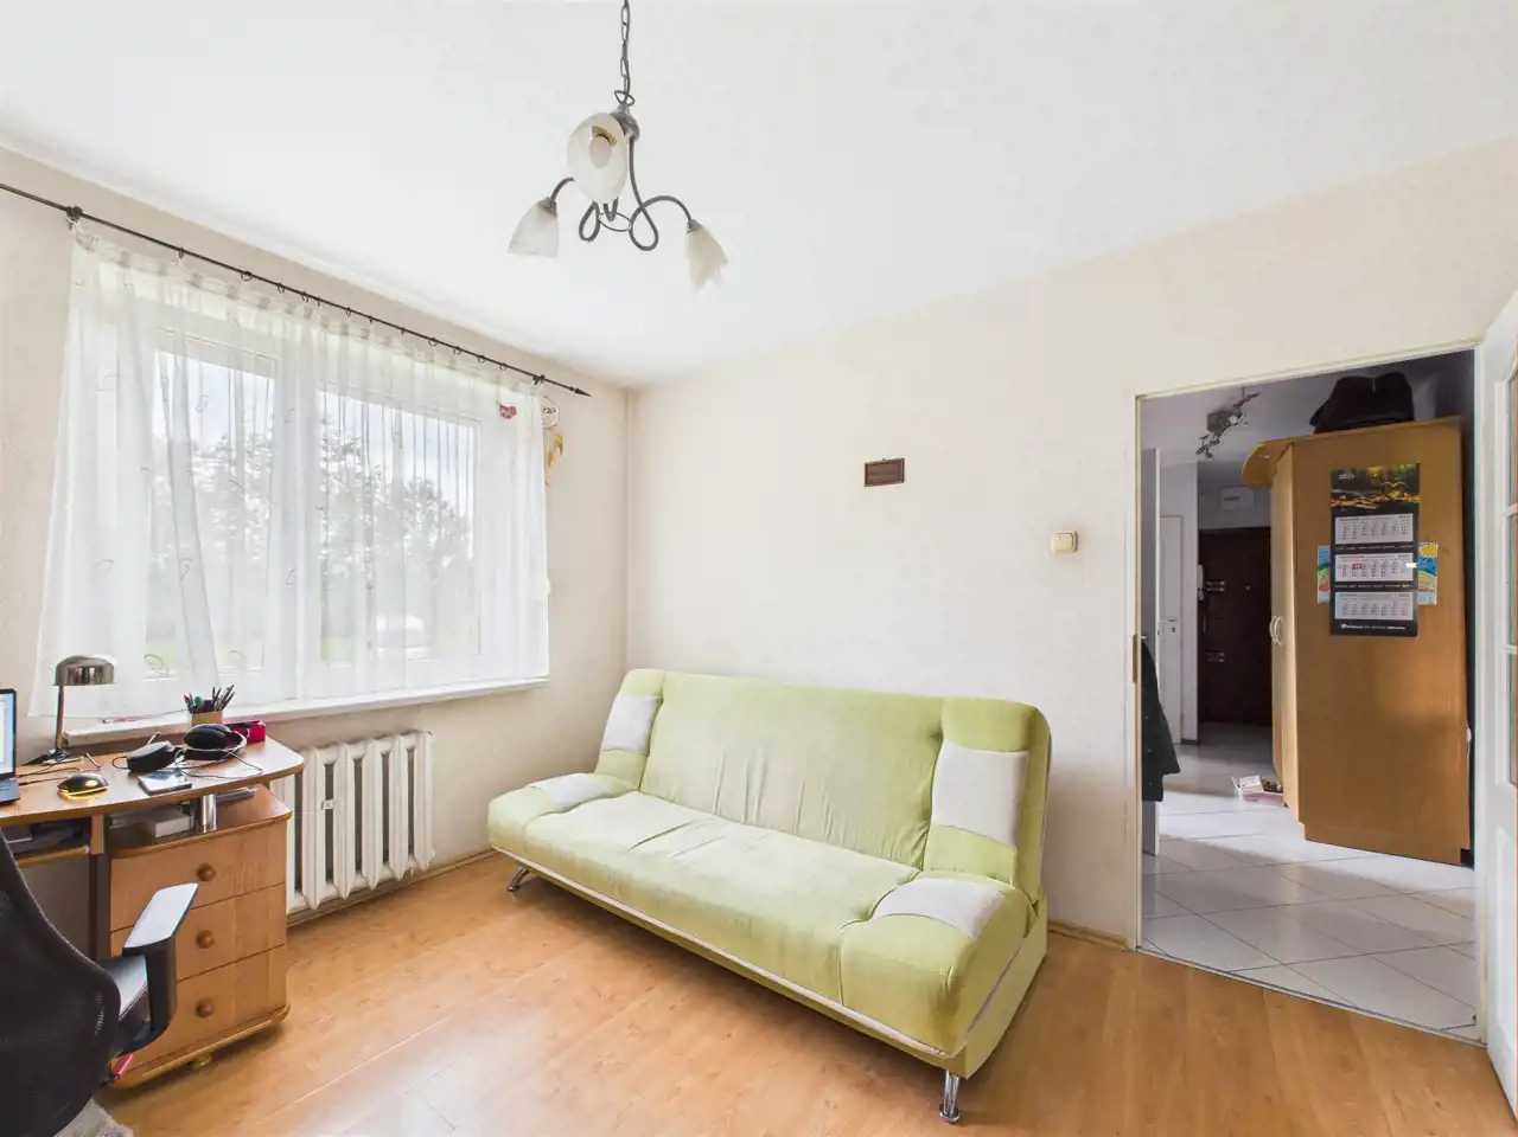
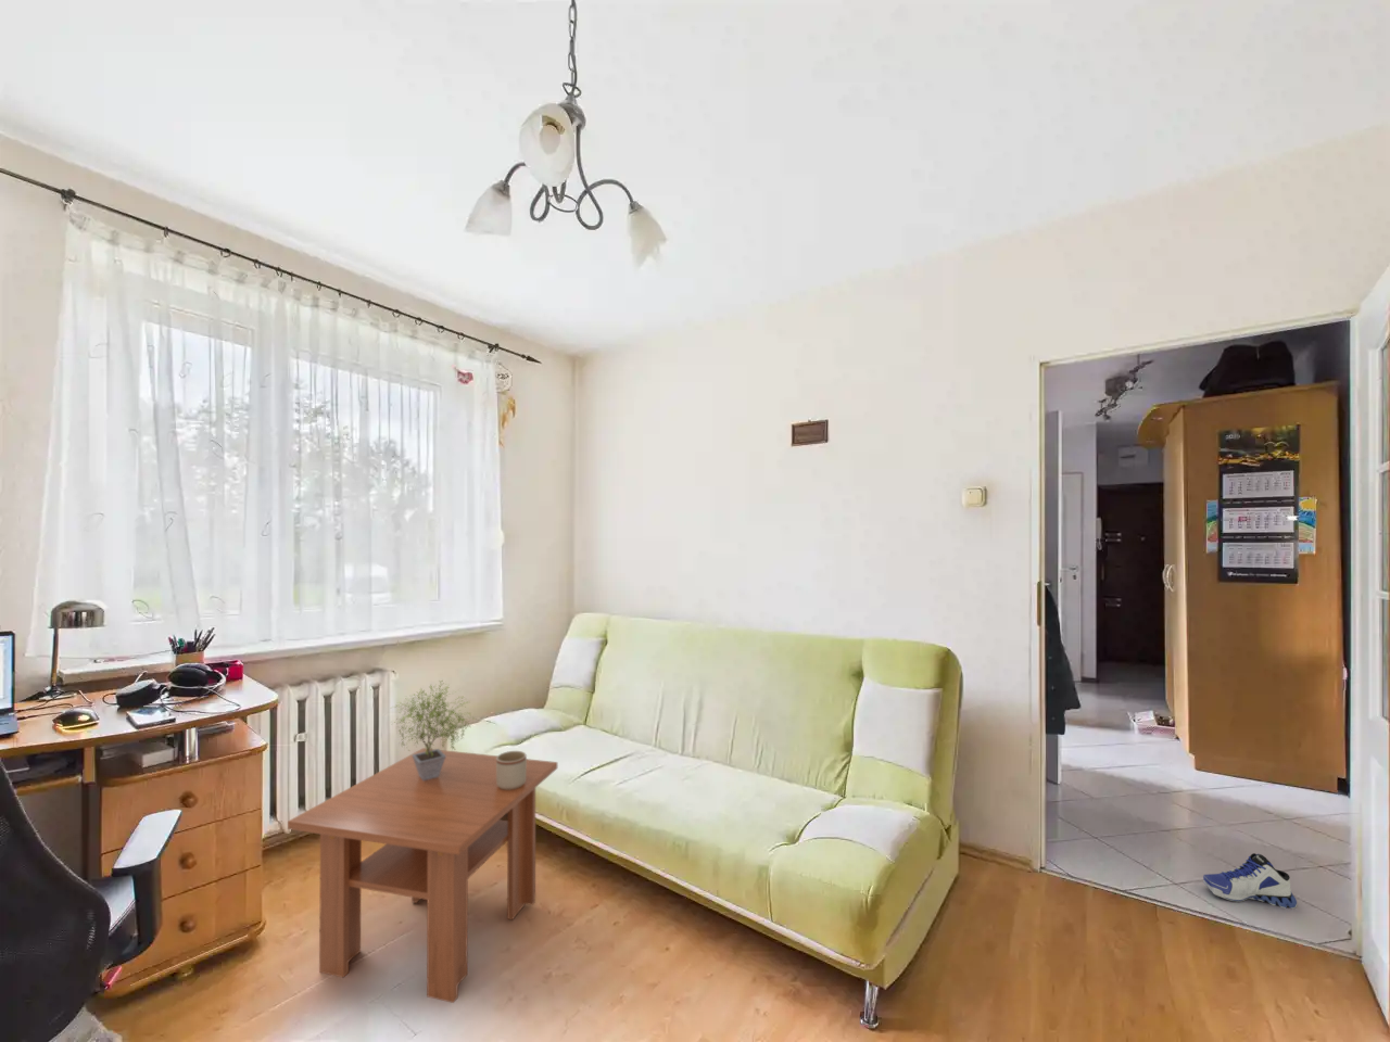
+ potted plant (431, 725)
+ sneaker (1248, 875)
+ mug (512, 767)
+ coffee table (437, 860)
